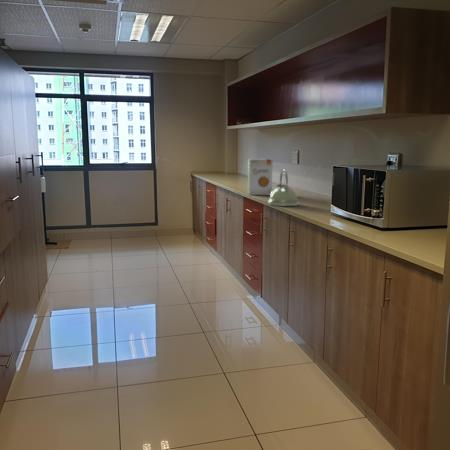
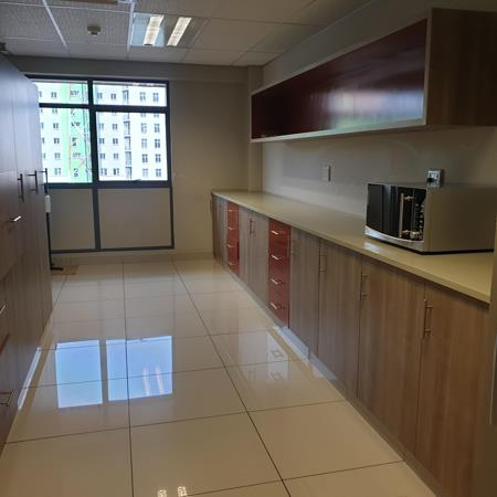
- kettle (282, 186)
- food box (259, 176)
